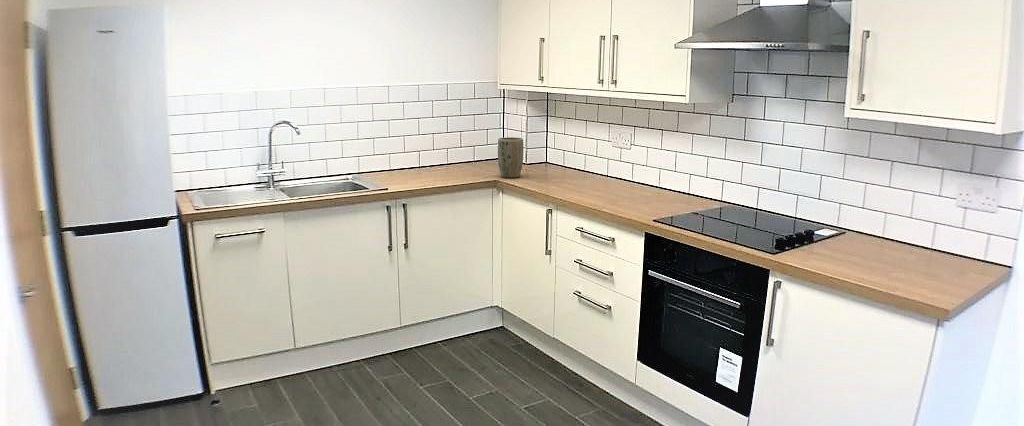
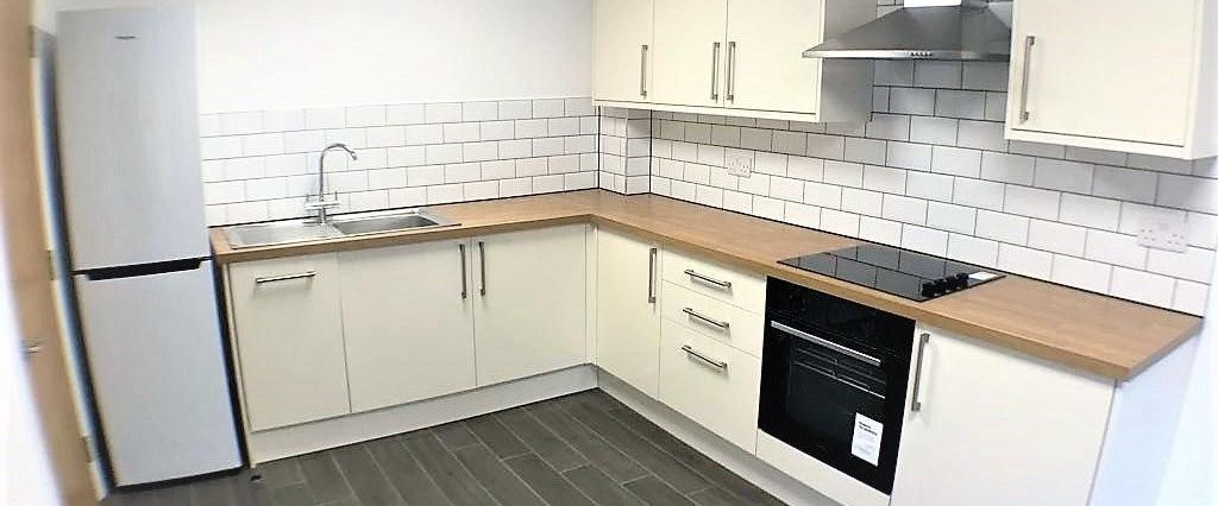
- plant pot (510, 157)
